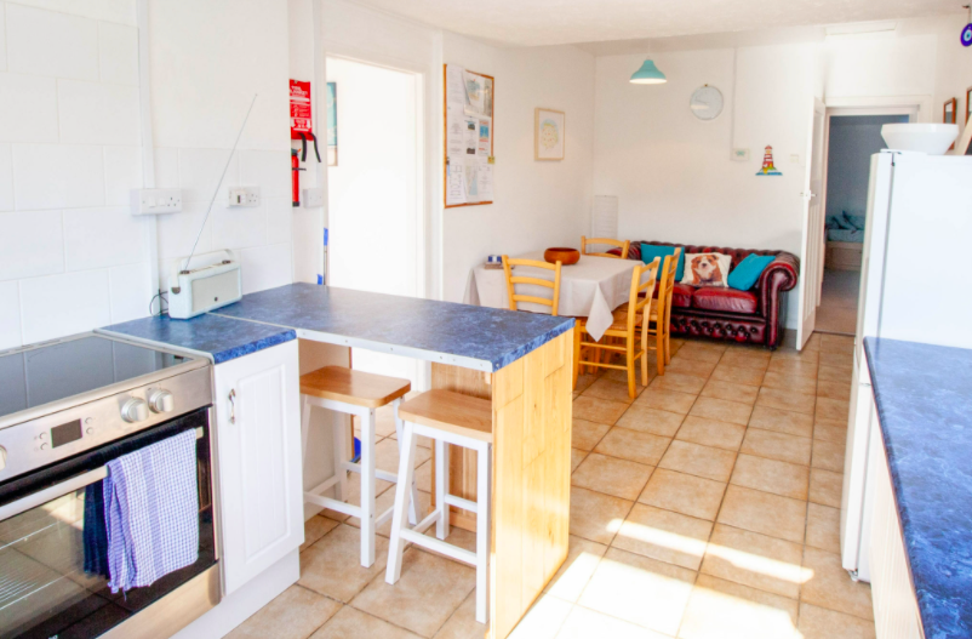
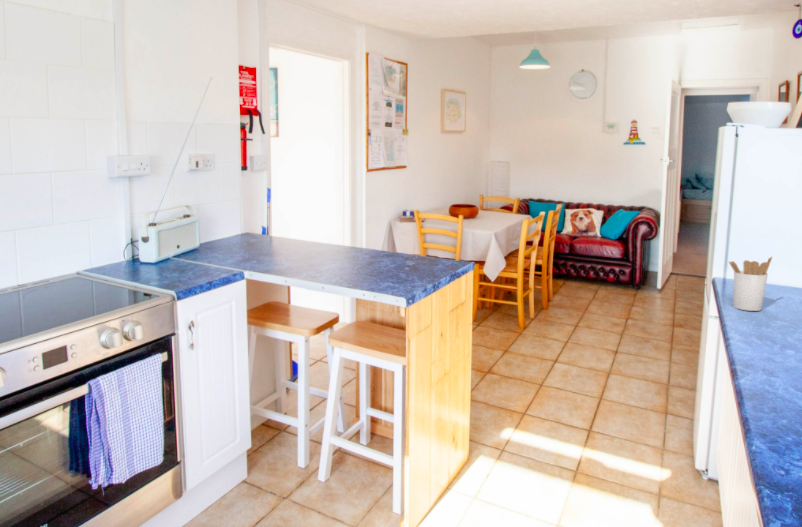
+ utensil holder (751, 283)
